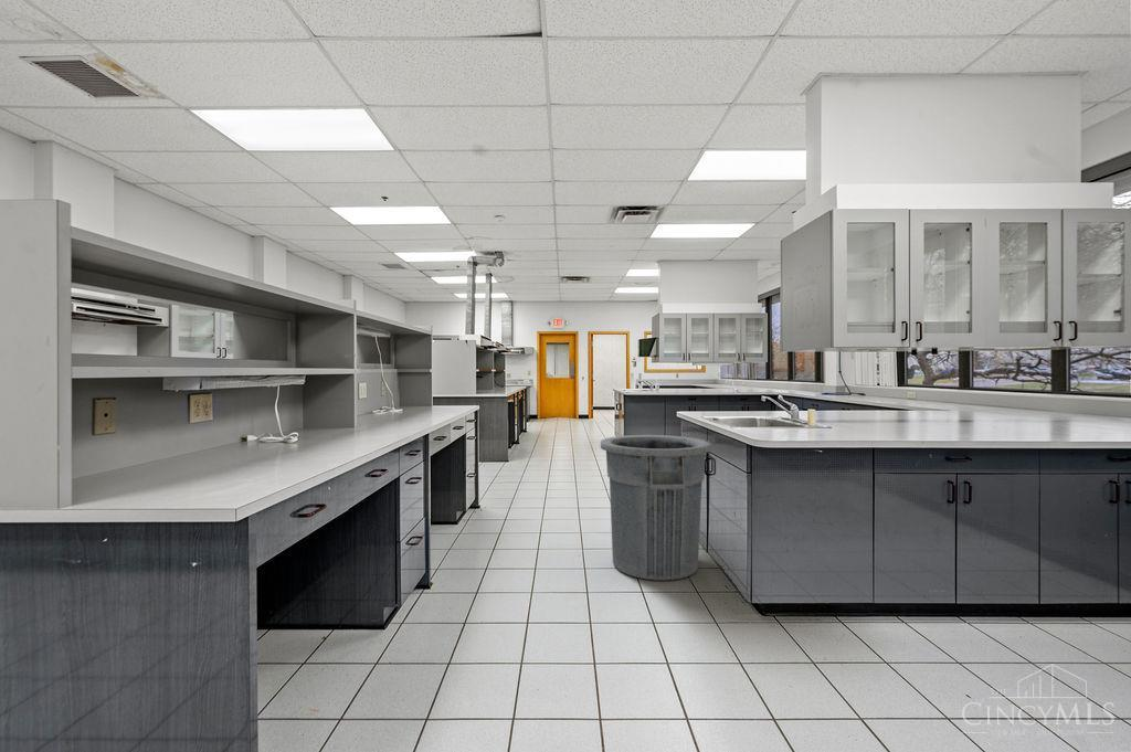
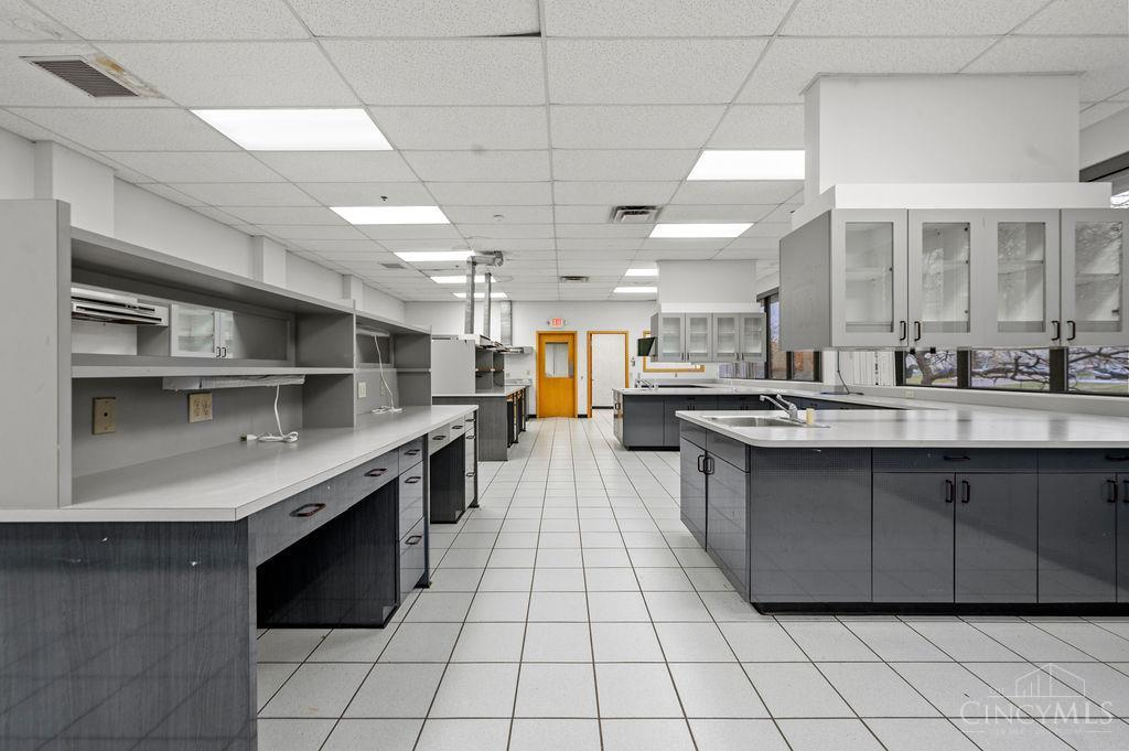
- trash can (654, 502)
